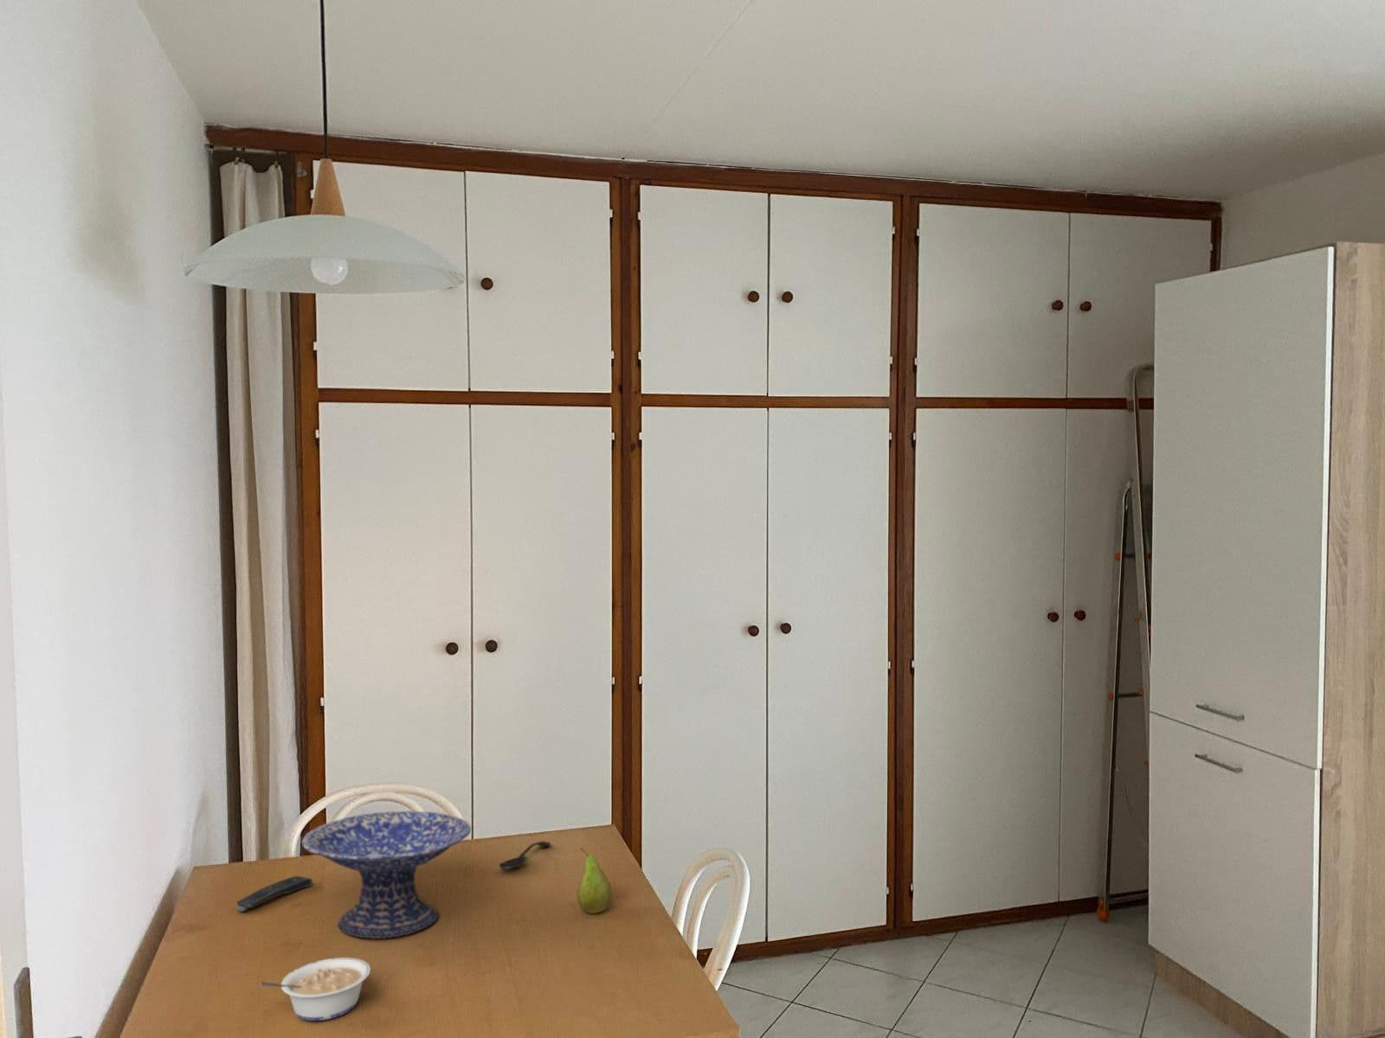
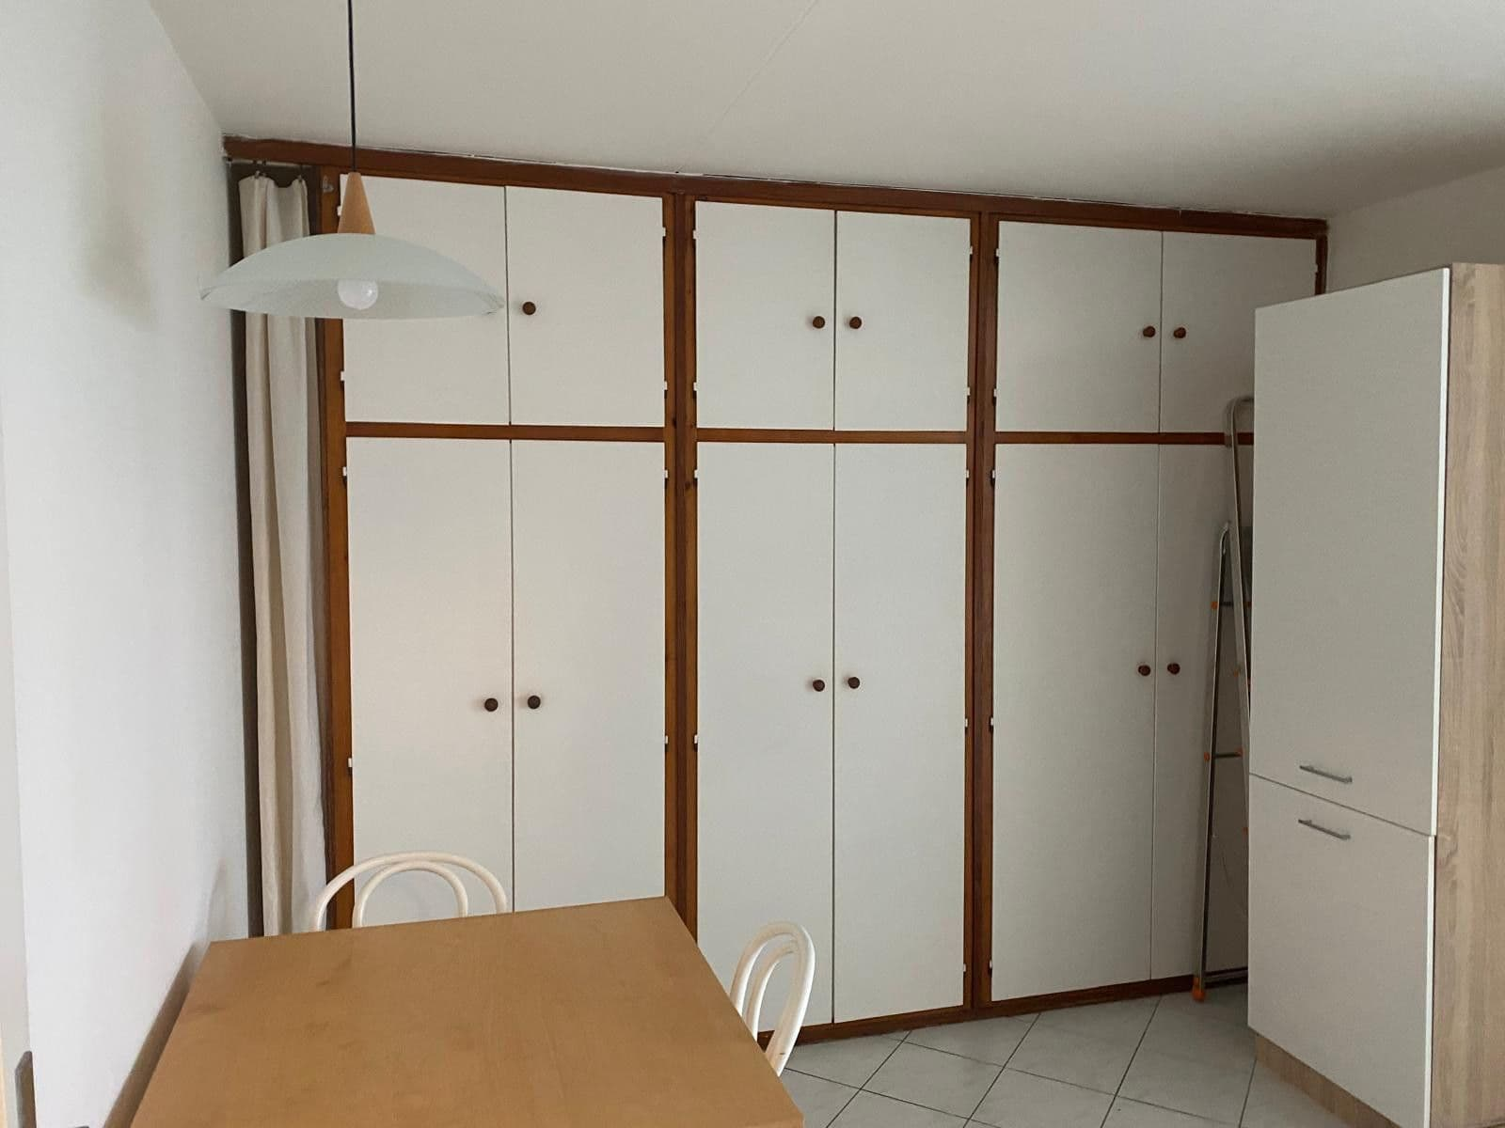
- fruit (594, 879)
- spoon (527, 852)
- remote control (273, 893)
- decorative bowl (388, 876)
- legume (324, 990)
